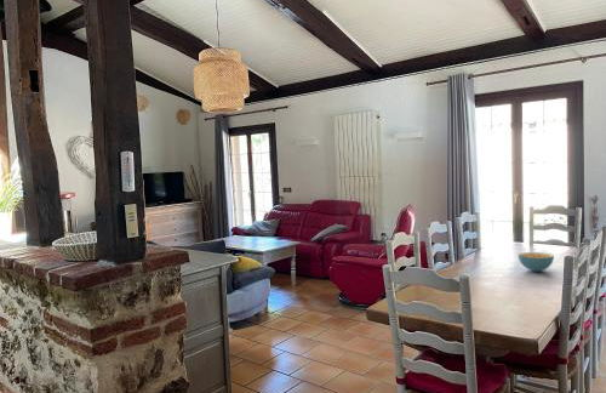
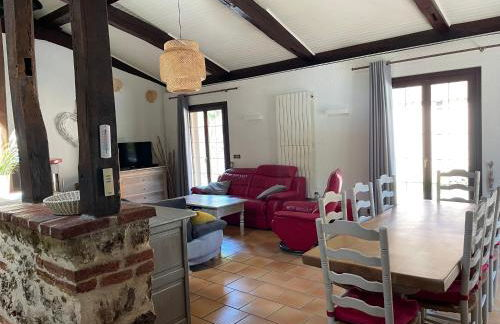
- cereal bowl (536, 262)
